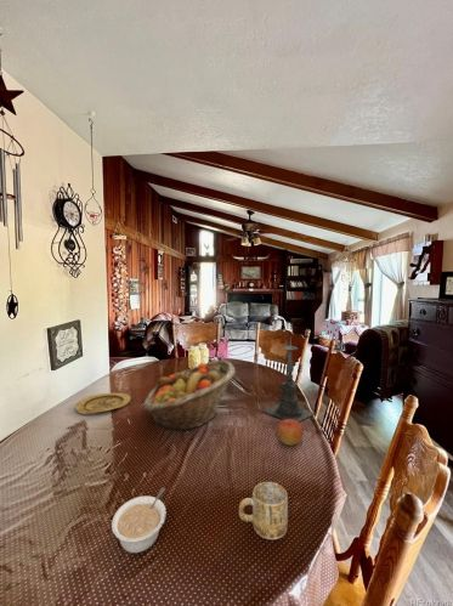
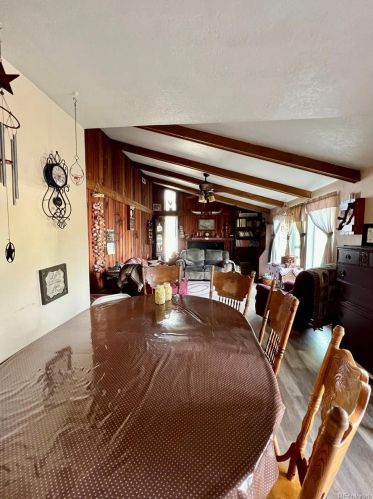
- candle holder (289, 374)
- legume (140, 522)
- plate (103, 402)
- fruit basket (191, 390)
- apple (289, 430)
- mug (262, 509)
